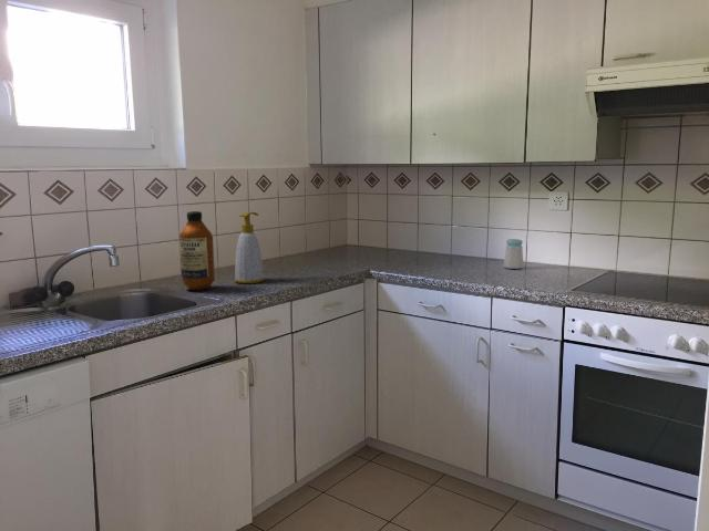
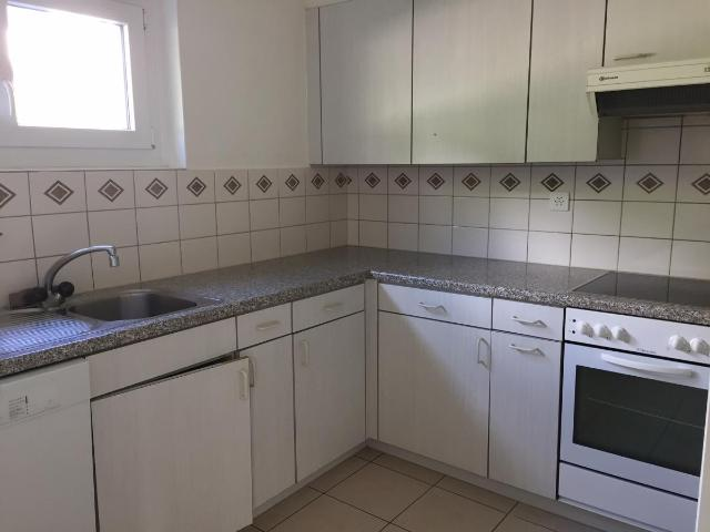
- salt shaker (513, 253)
- bottle (196, 250)
- soap bottle (248, 247)
